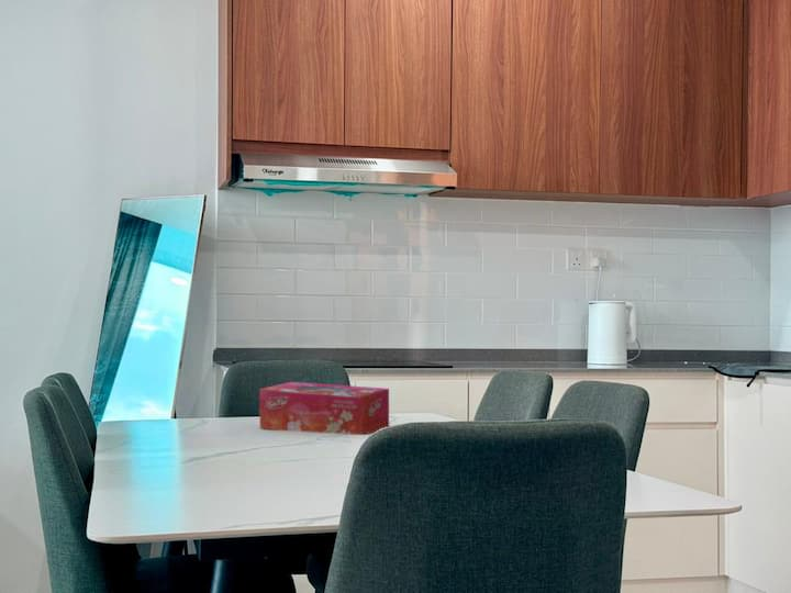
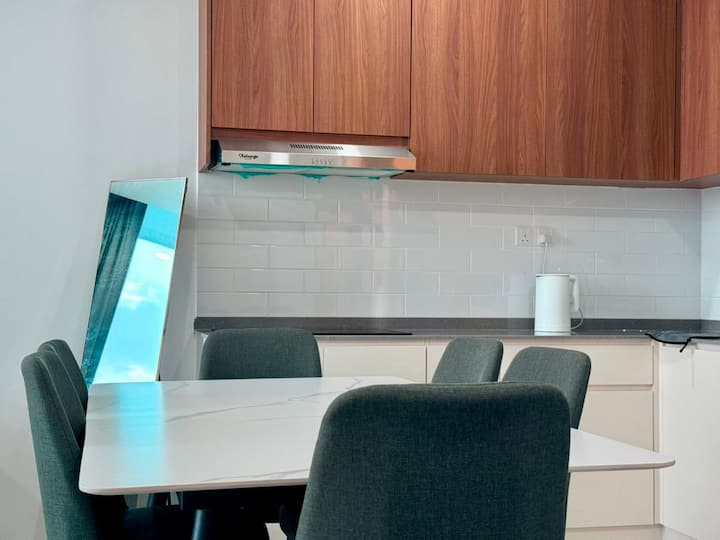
- tissue box (324, 407)
